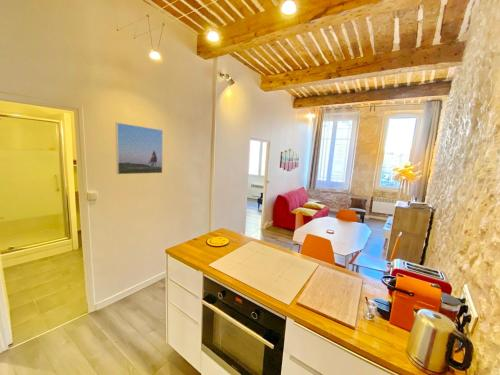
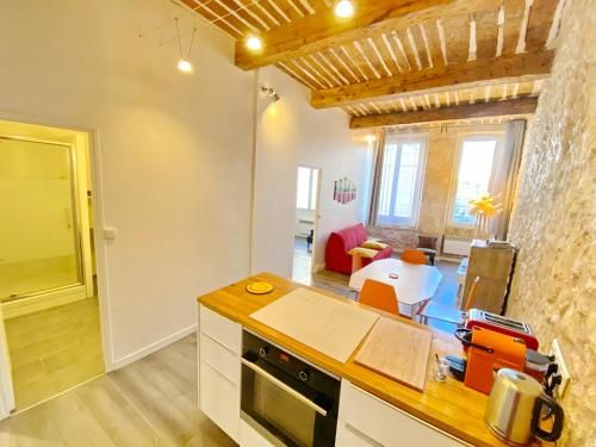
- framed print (141, 150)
